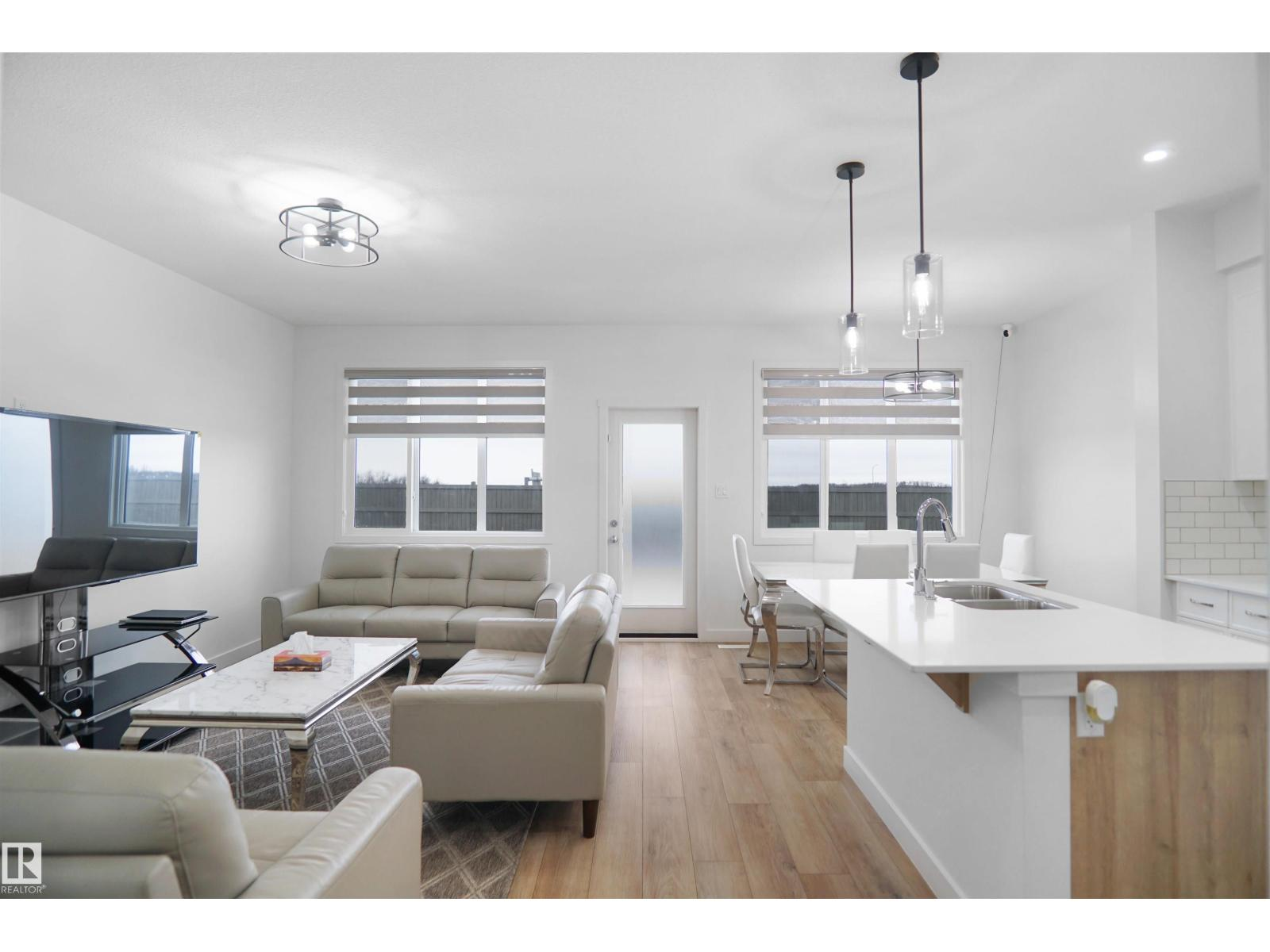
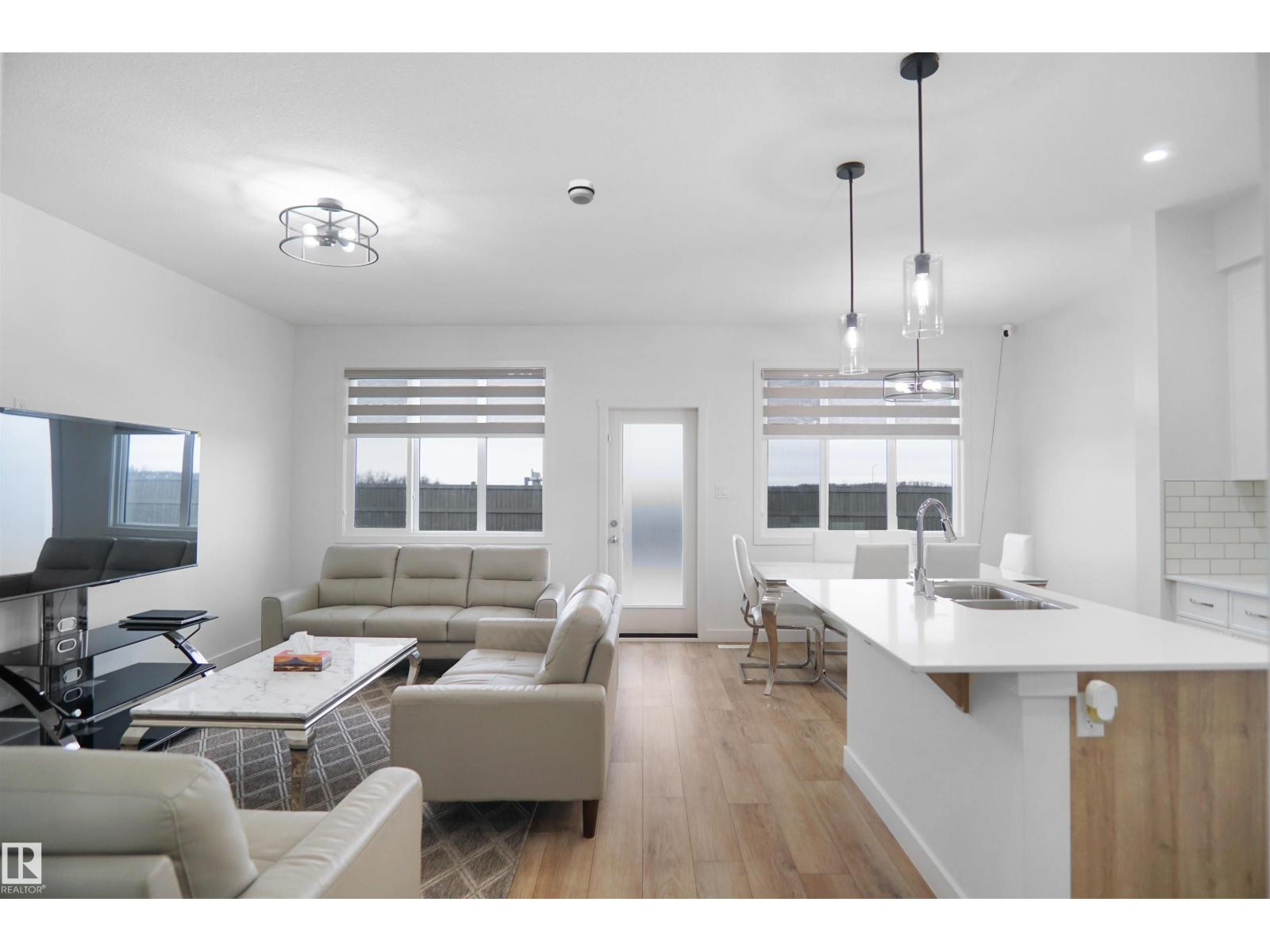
+ smoke detector (581, 192)
